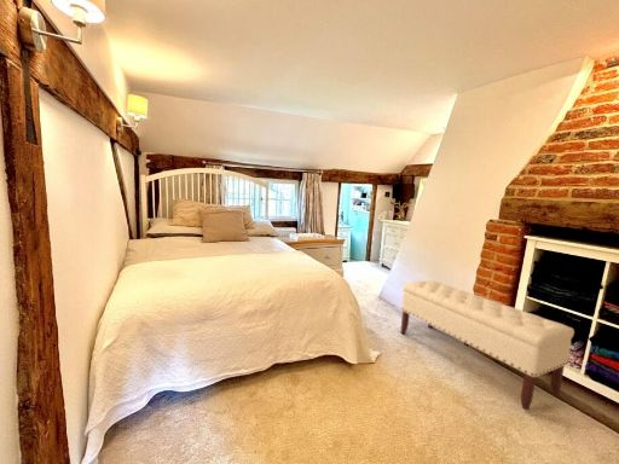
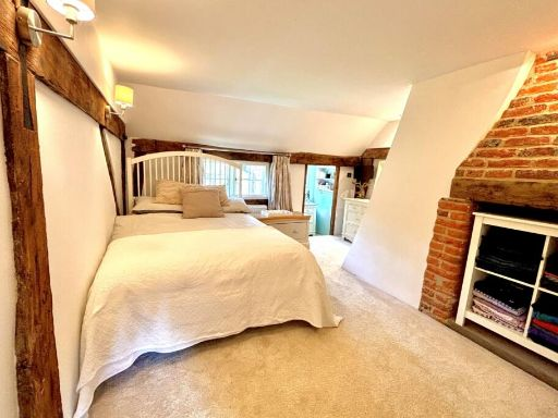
- bench (470, 330)
